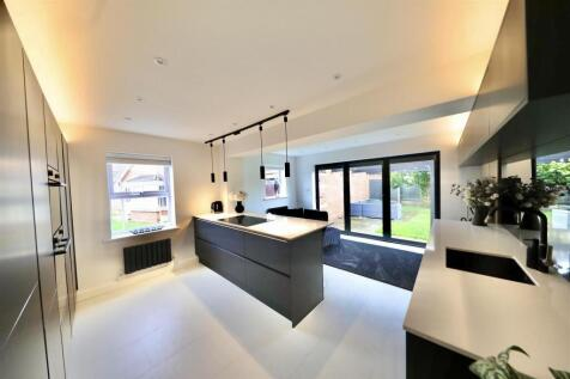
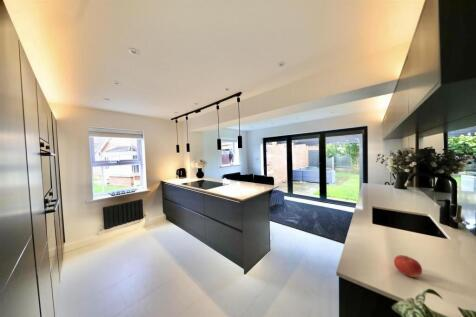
+ fruit (407, 264)
